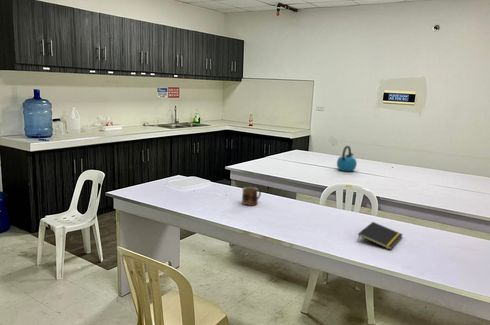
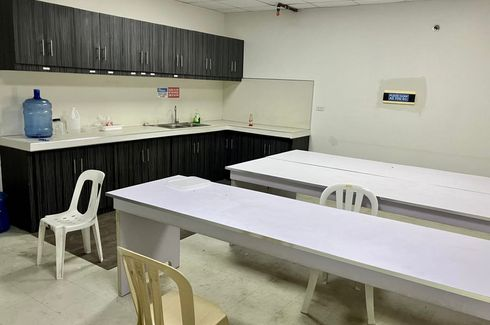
- mug (250, 195)
- kettle (347, 157)
- notepad (380, 234)
